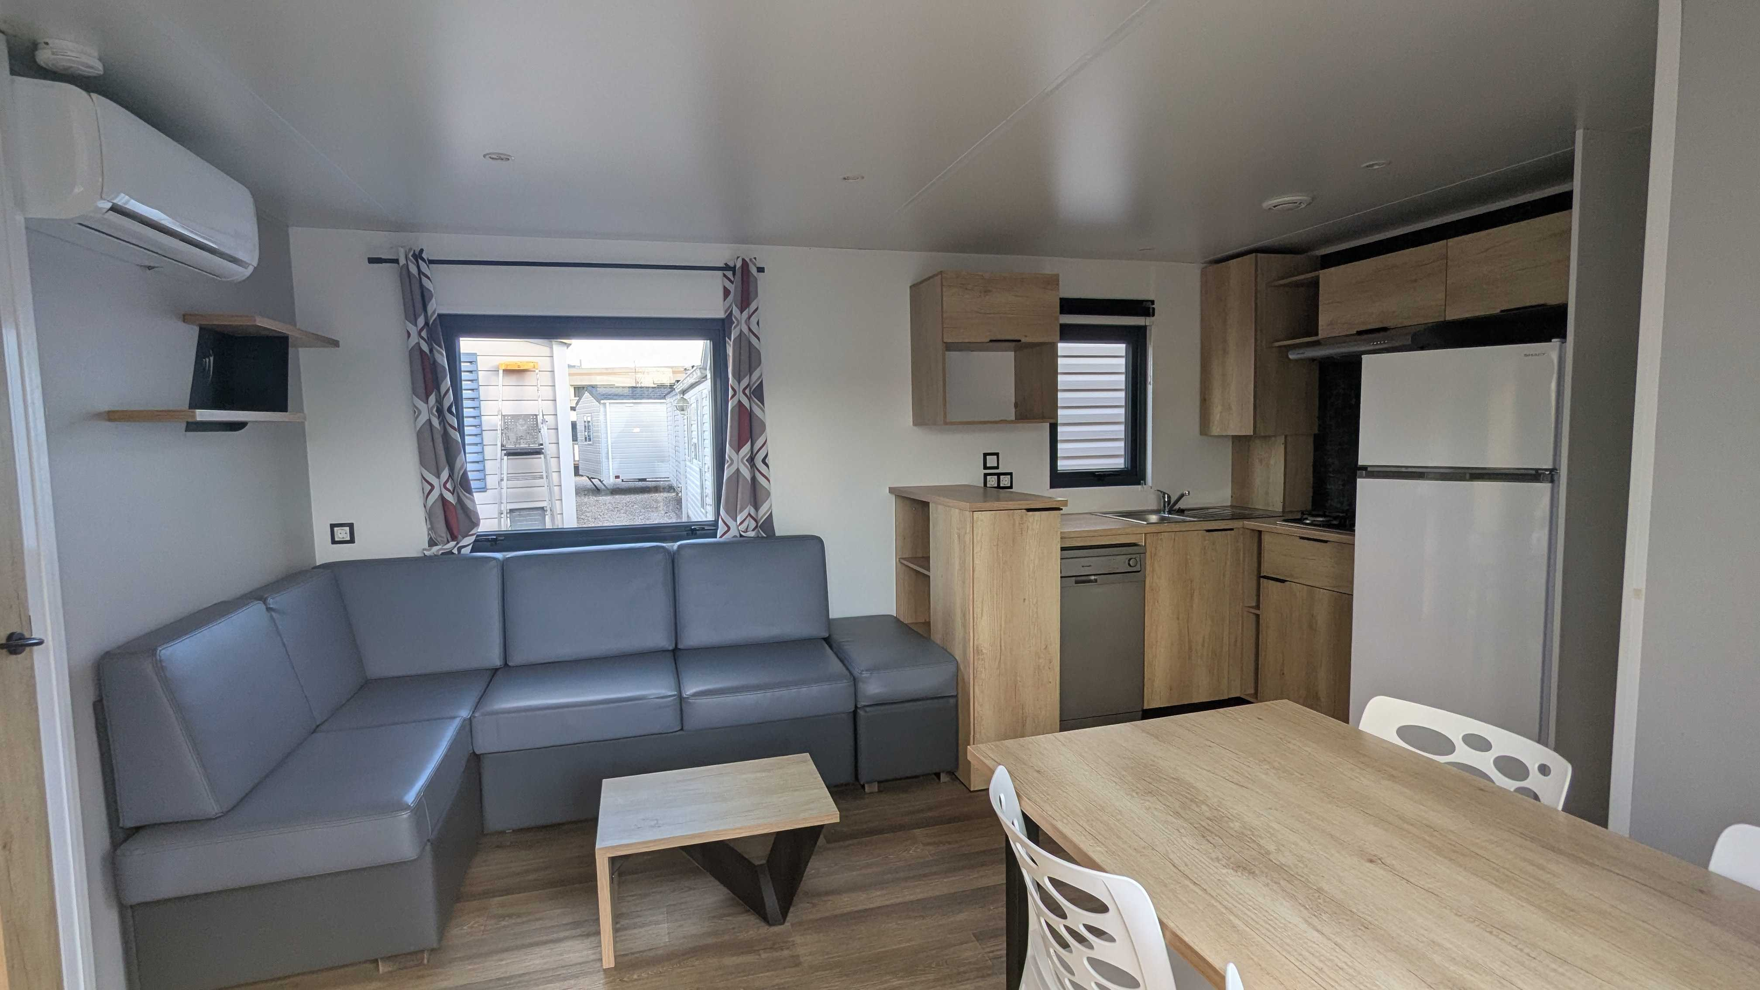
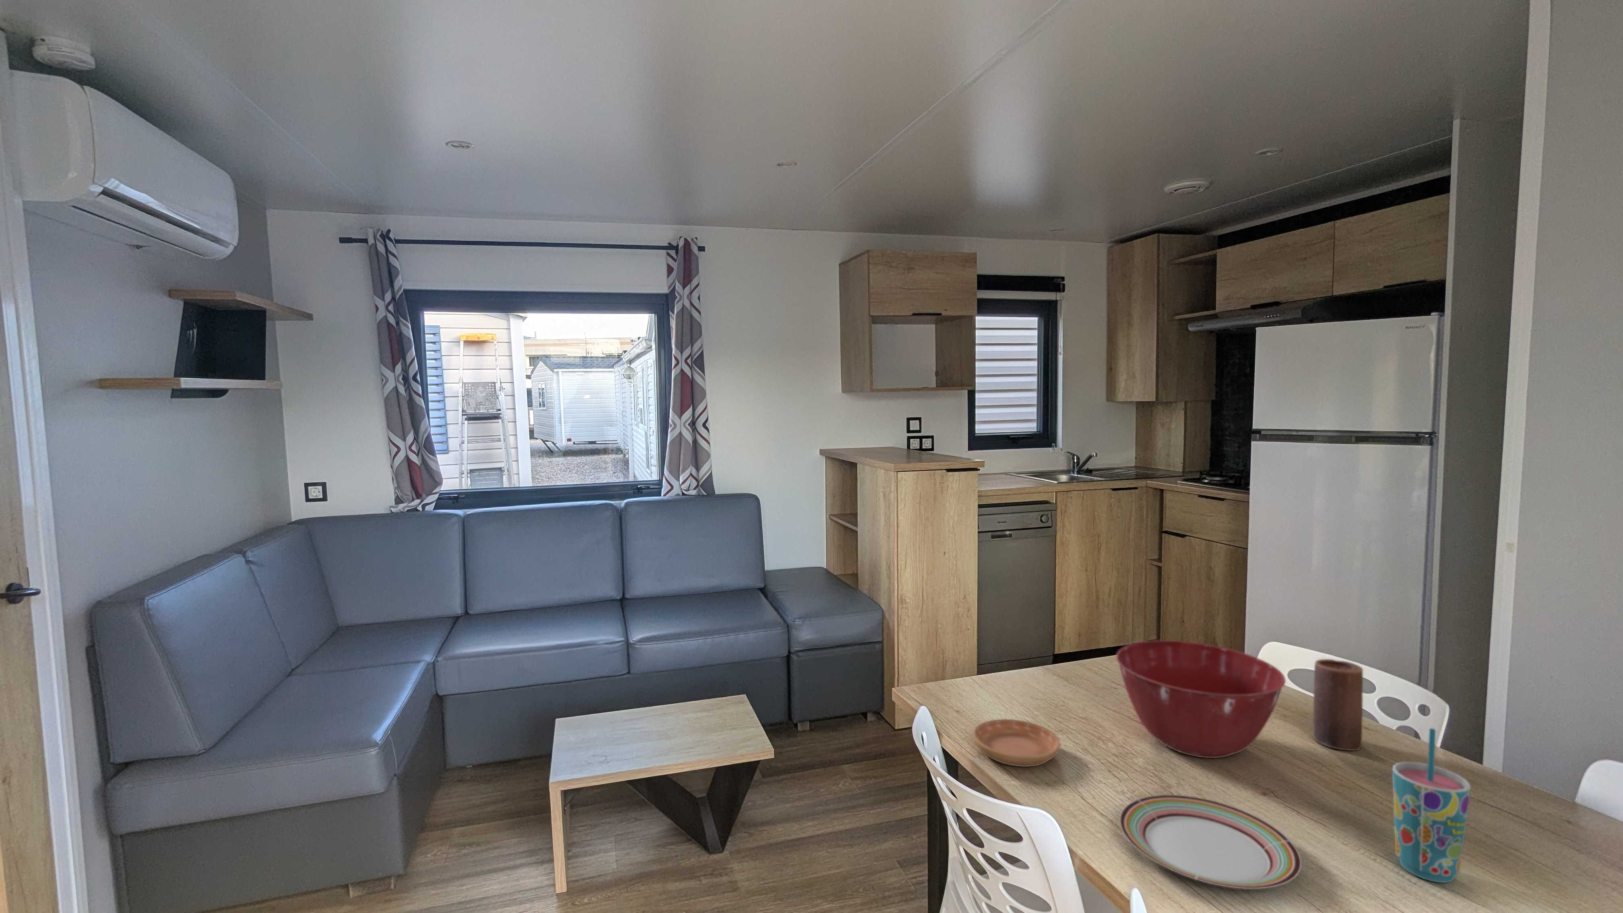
+ cup (1429, 800)
+ plate (1205, 843)
+ candle (1338, 703)
+ saucer (1015, 744)
+ mixing bowl (1196, 702)
